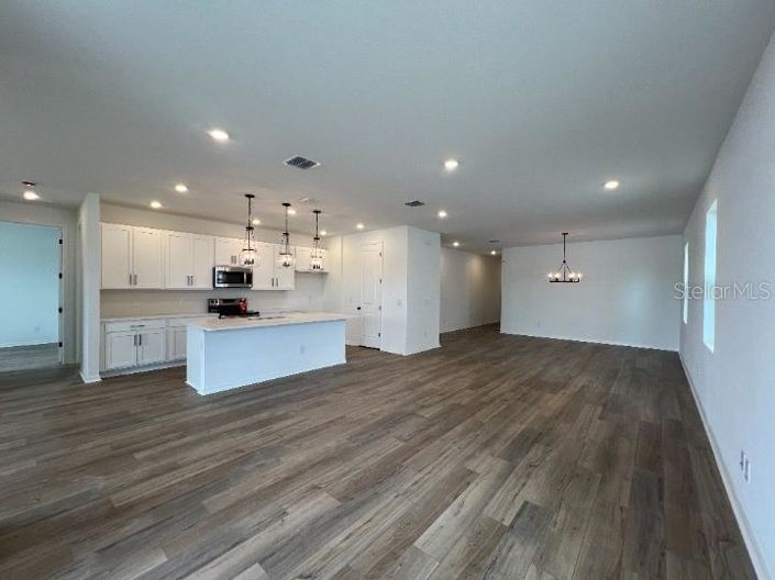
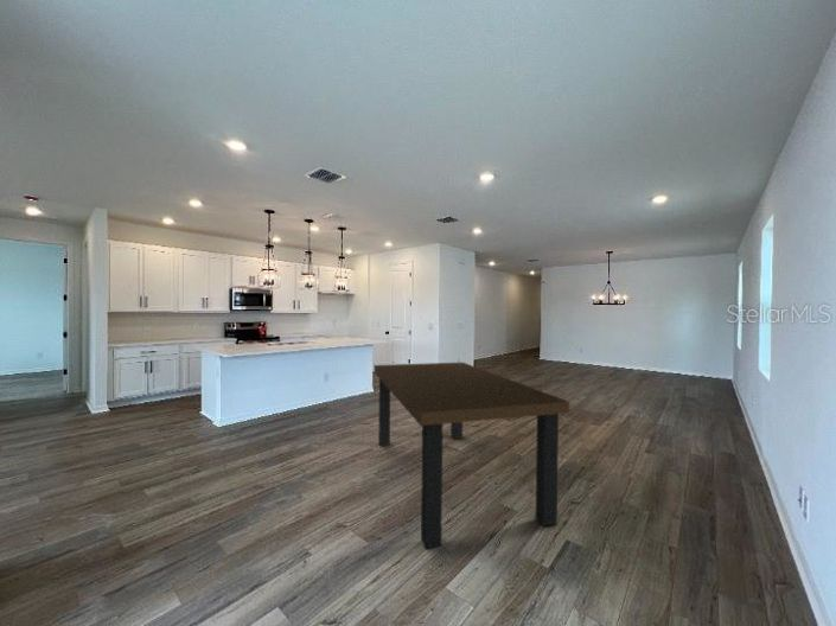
+ dining table (451, 427)
